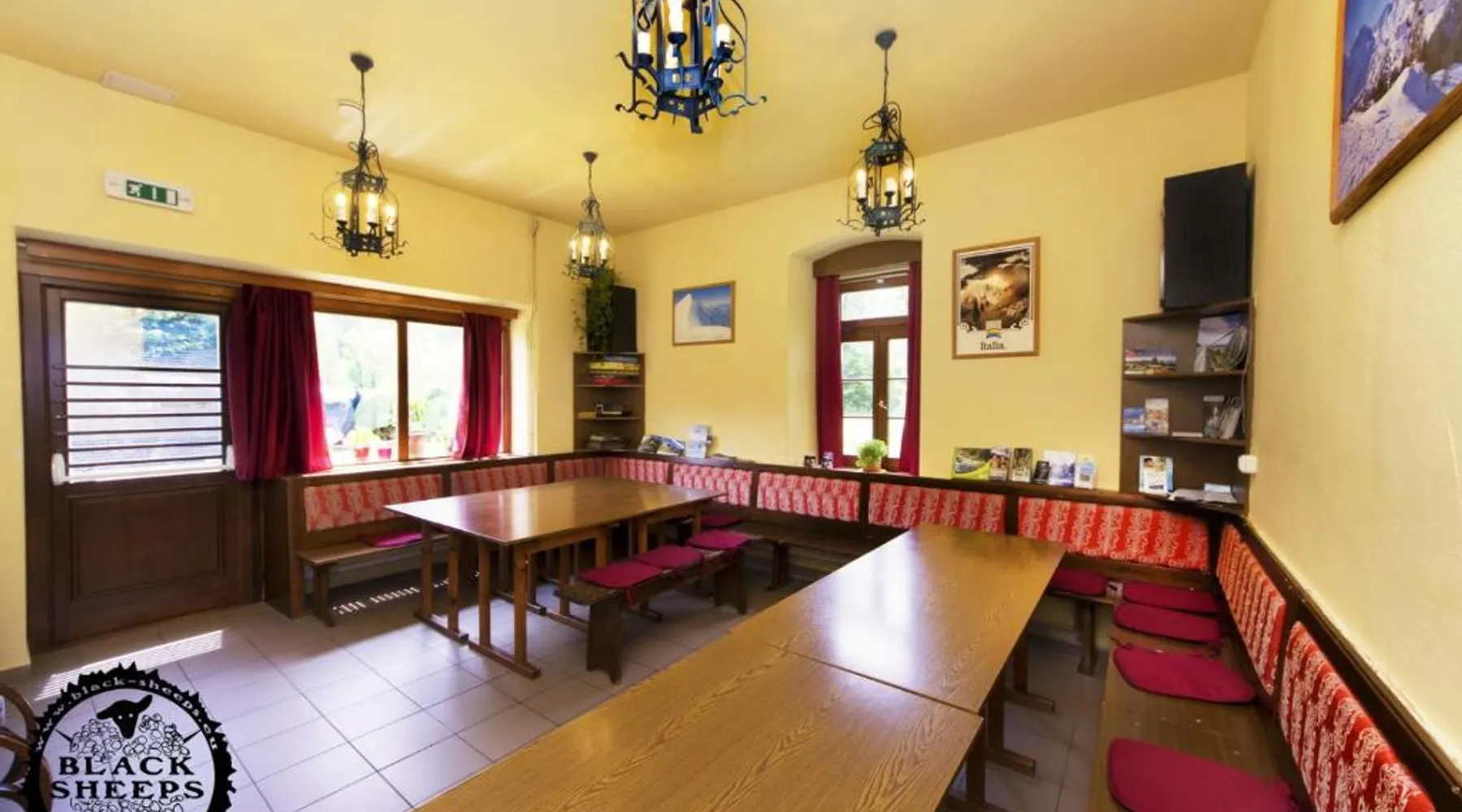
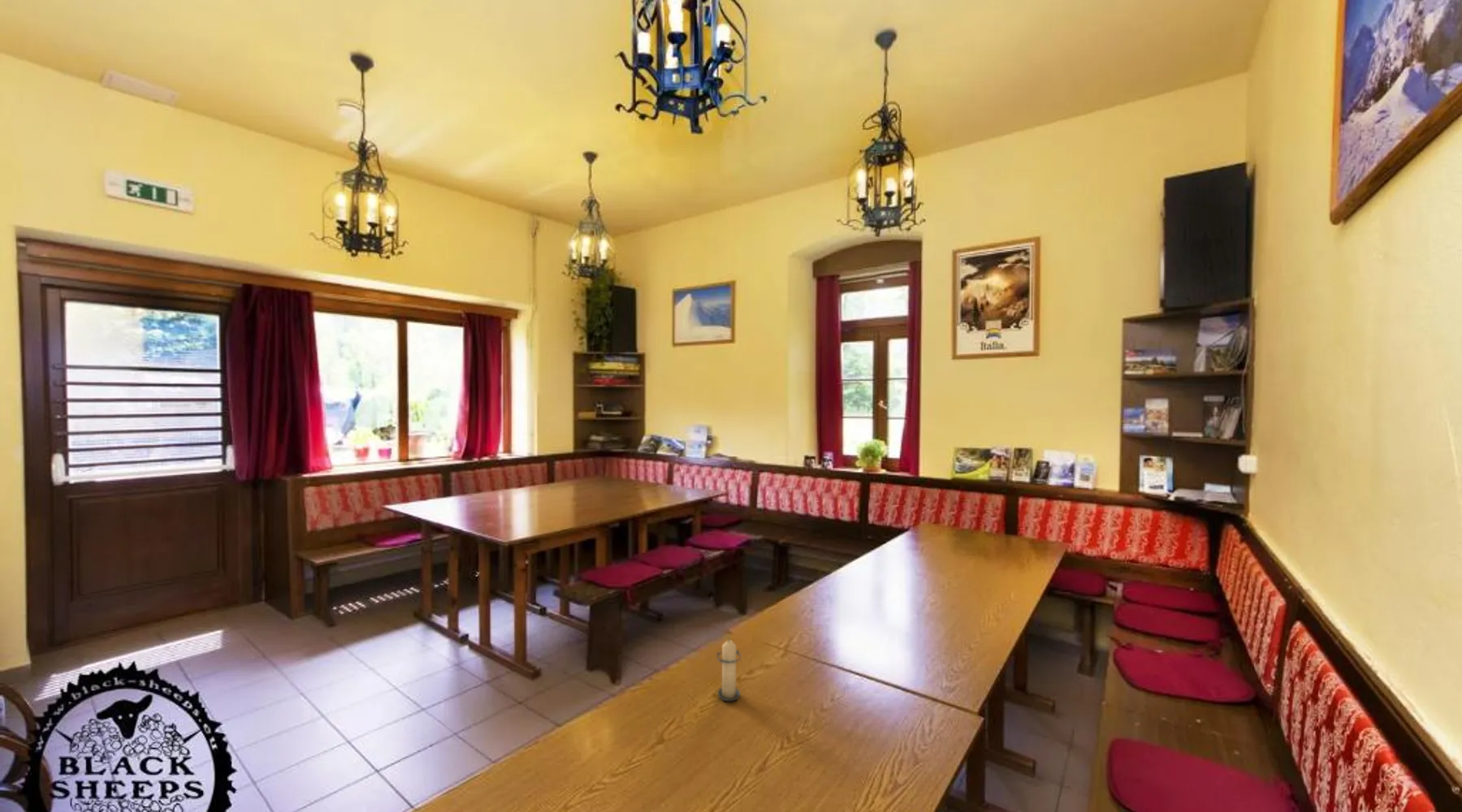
+ candle (729, 666)
